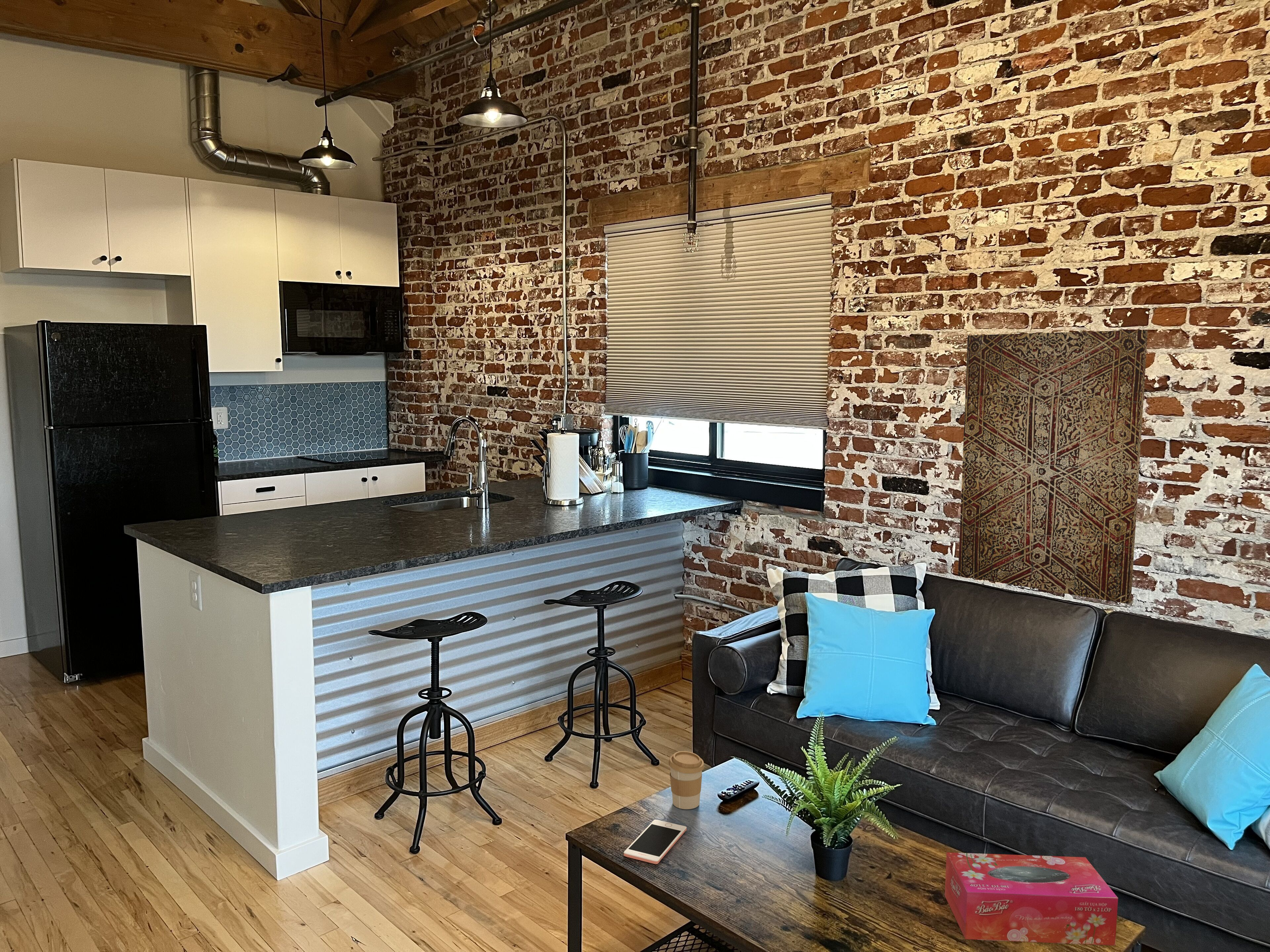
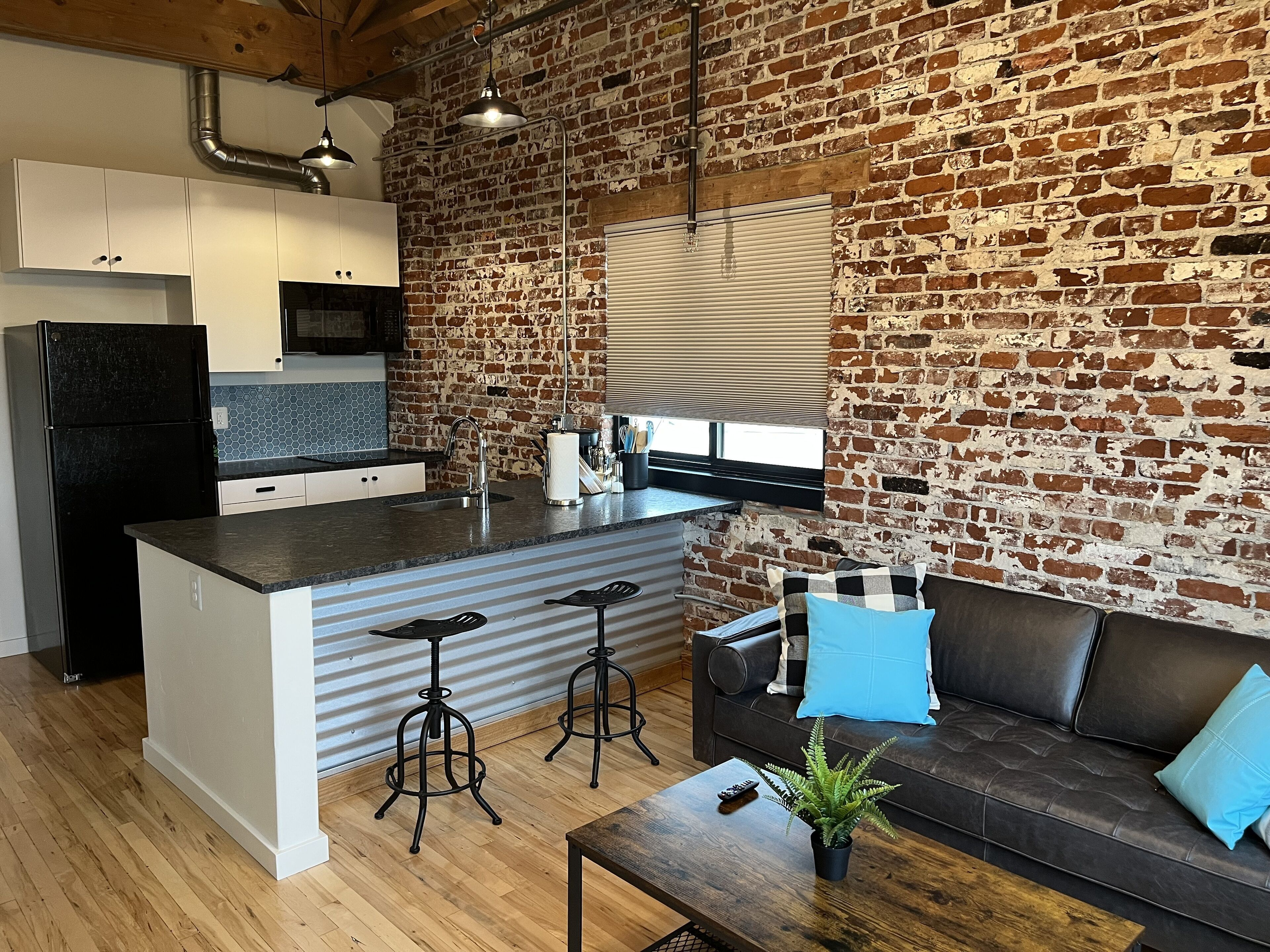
- wall art (1045, 462)
- coffee cup (686, 779)
- tissue box (1027, 897)
- cell phone (656, 841)
